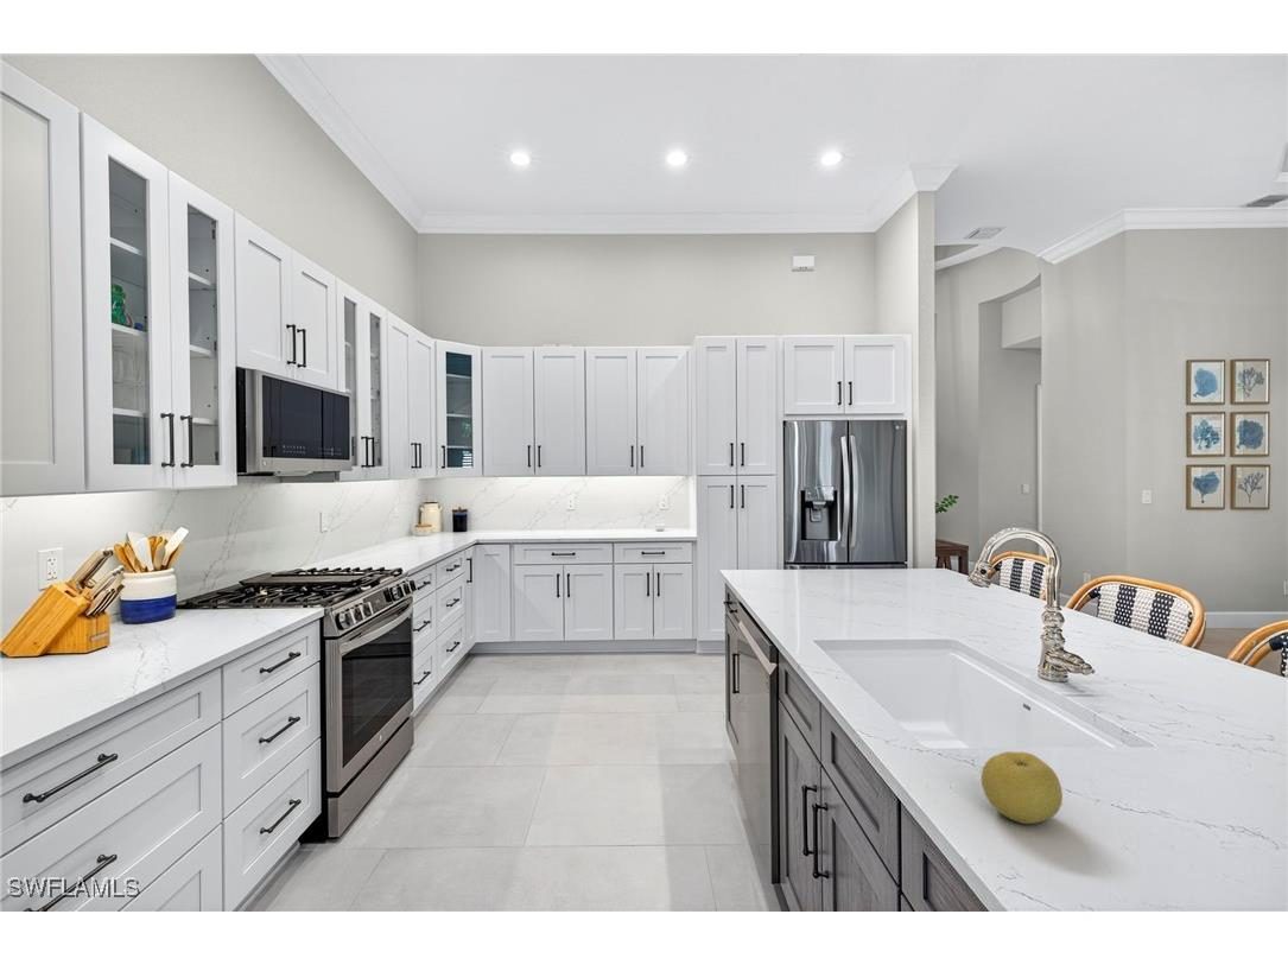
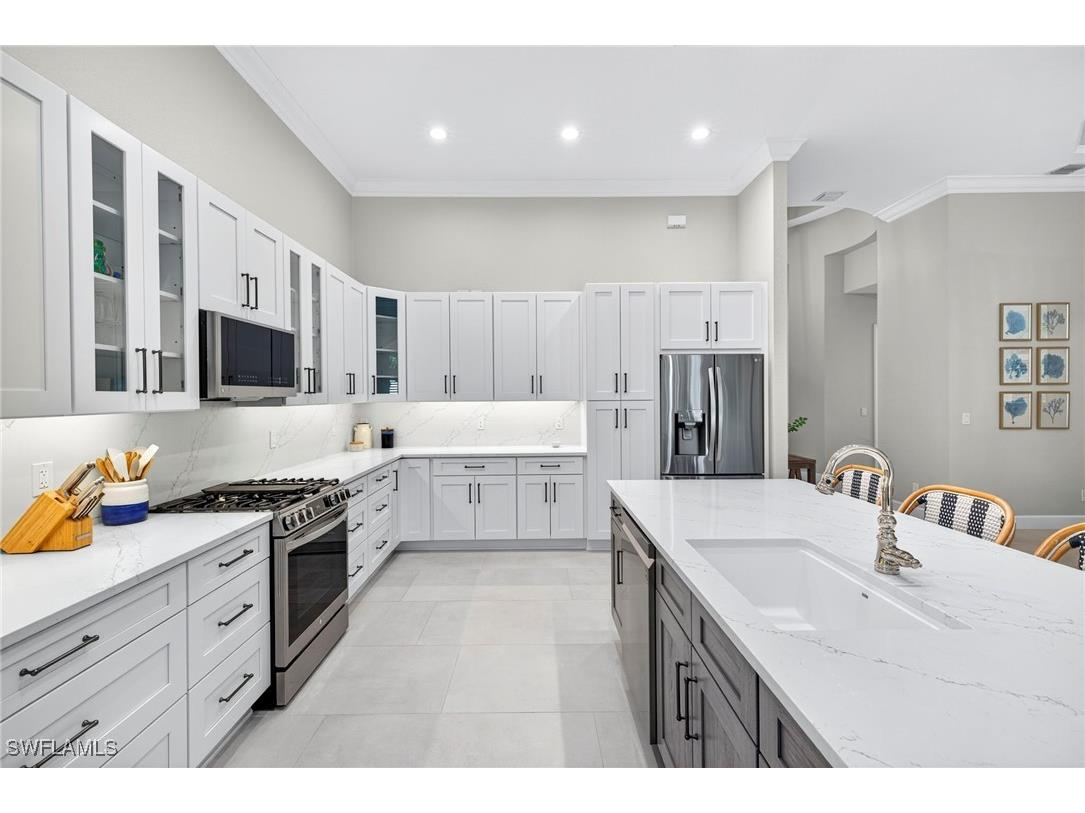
- fruit (1021, 786)
